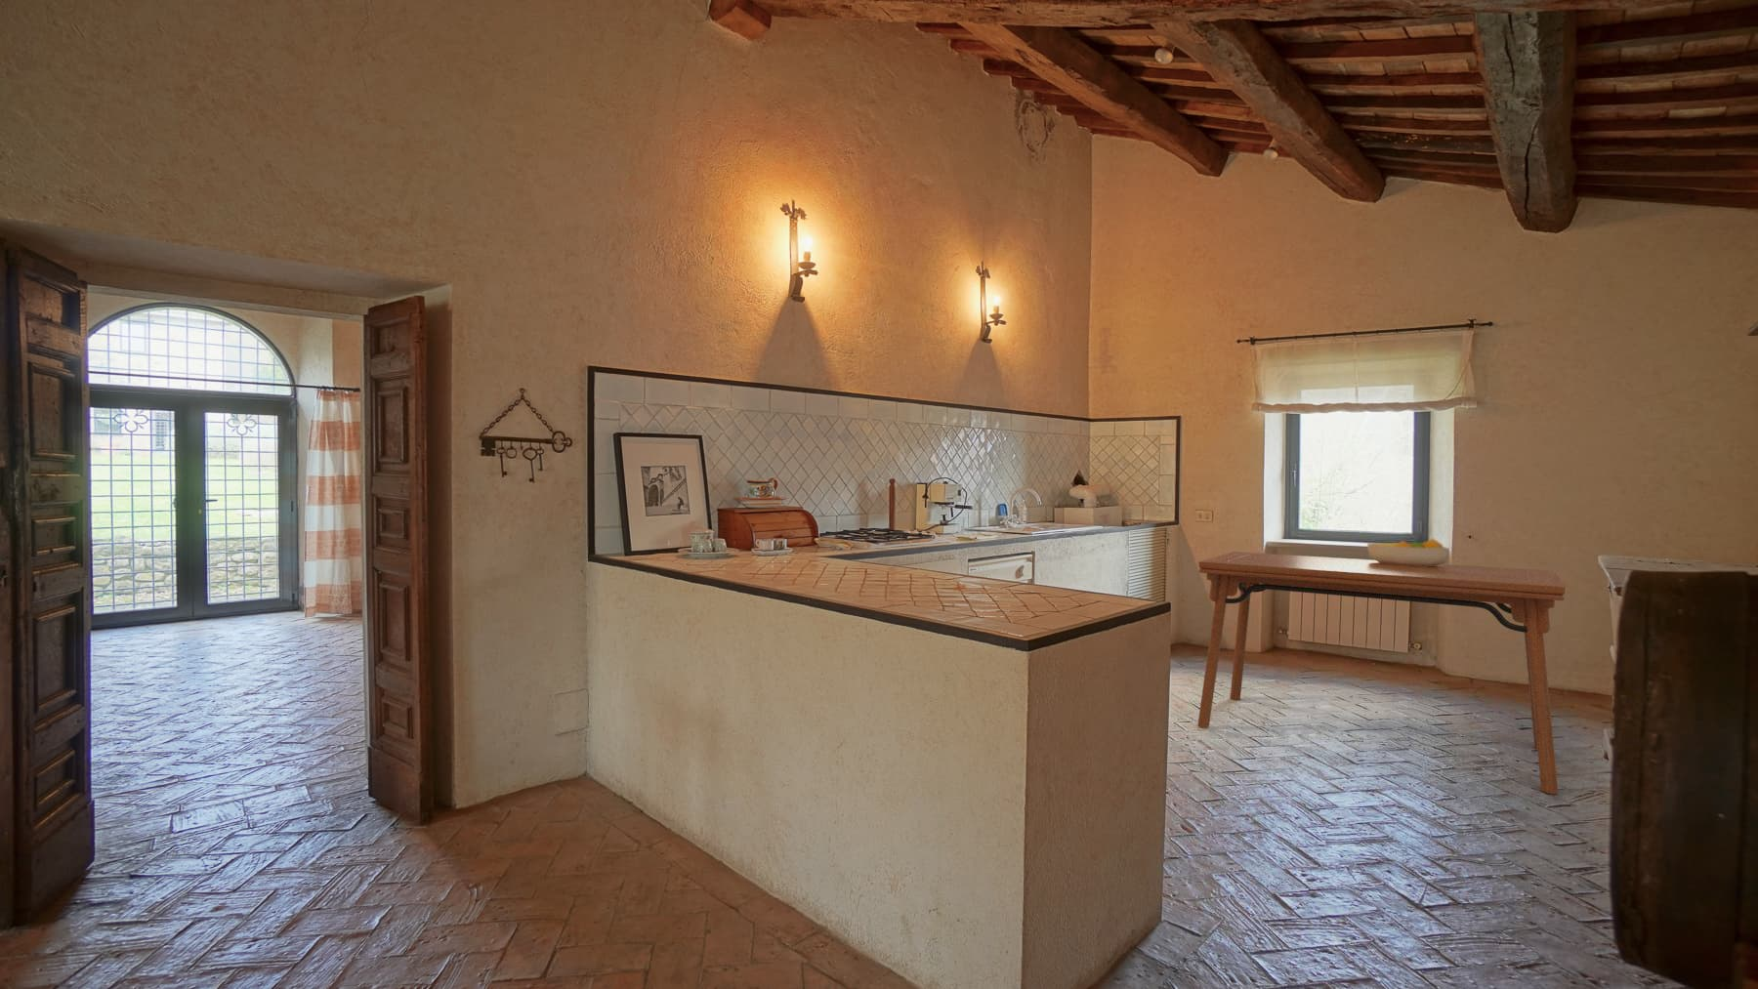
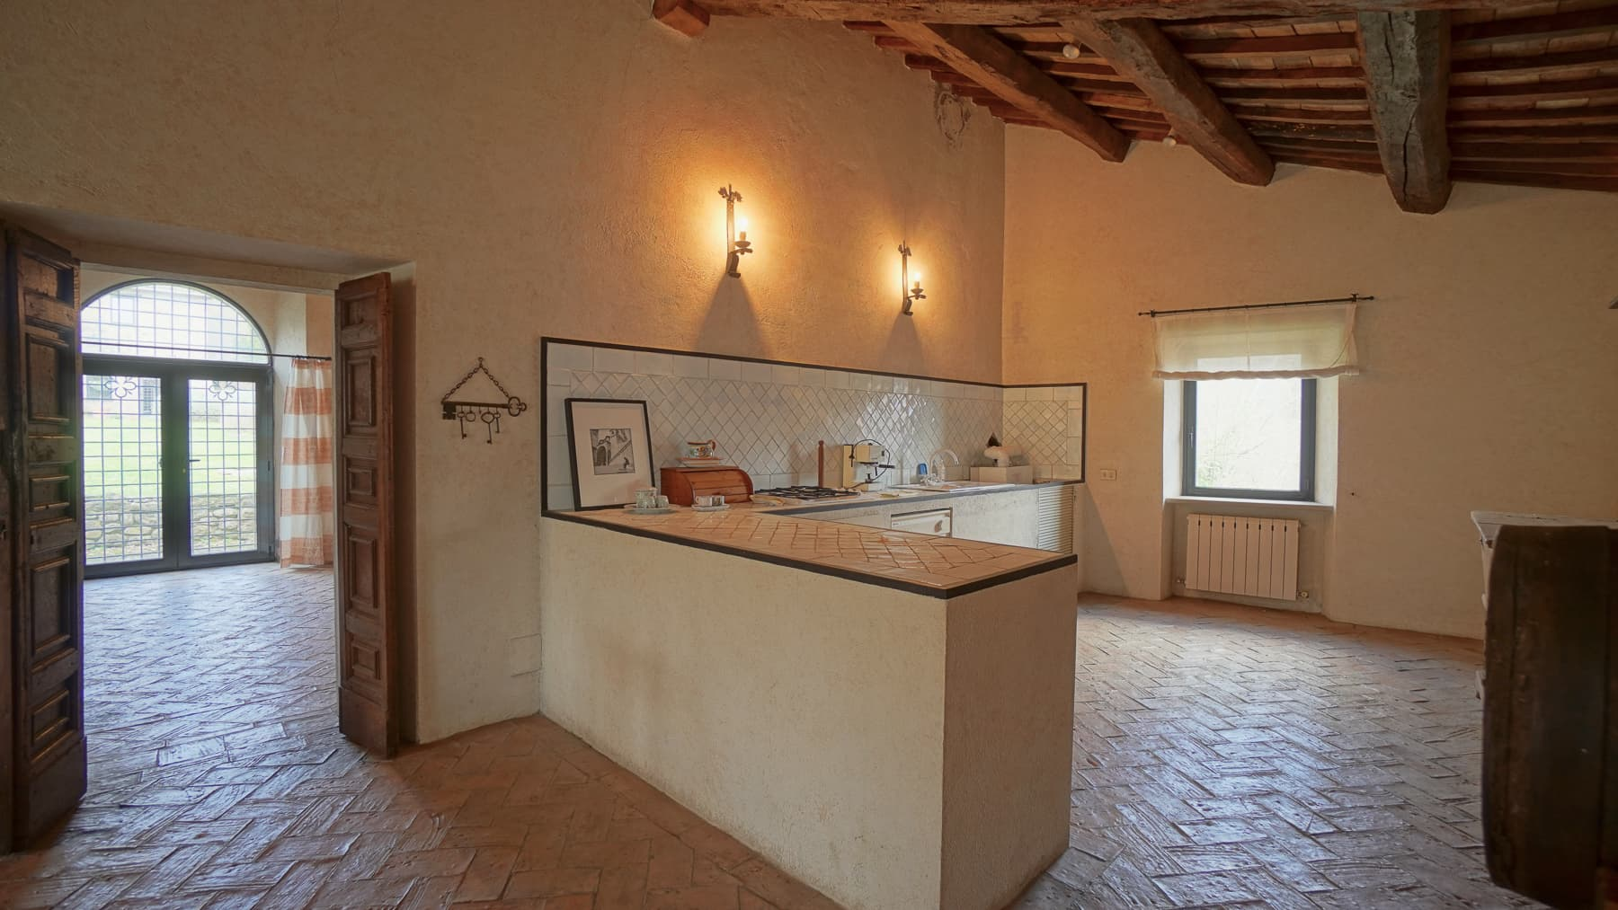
- fruit bowl (1407, 549)
- dining table (1369, 598)
